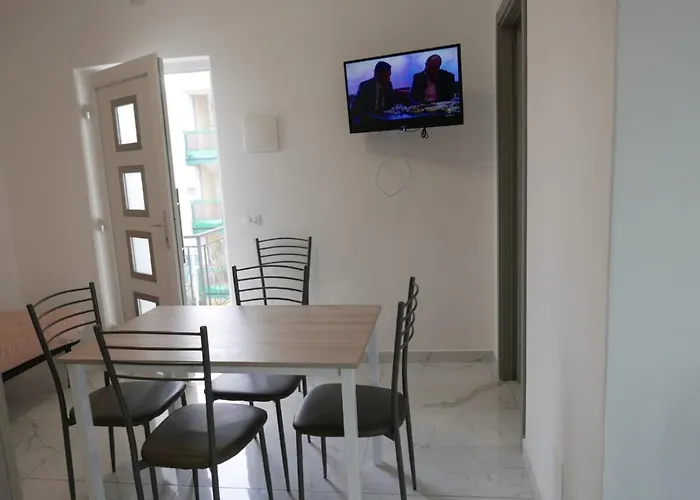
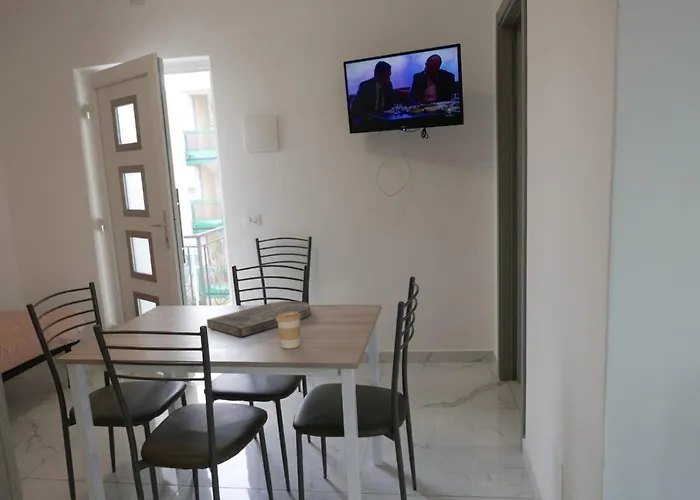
+ coffee cup (289, 329)
+ cutting board (266, 316)
